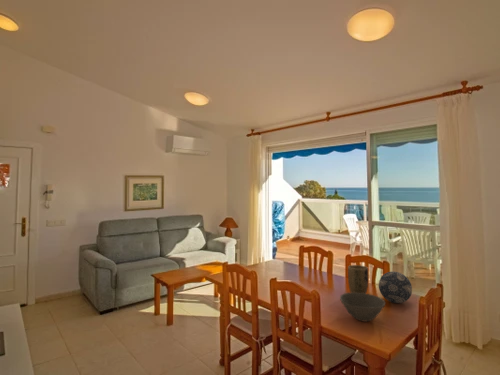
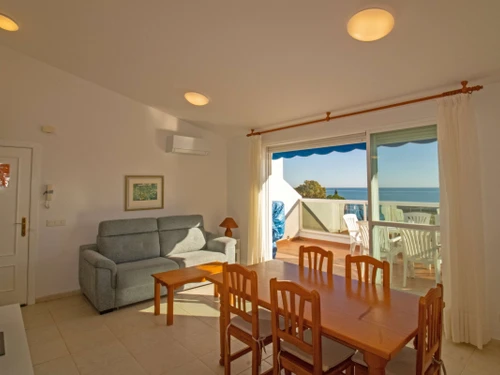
- plant pot (358, 281)
- bowl (362, 309)
- decorative ball (395, 287)
